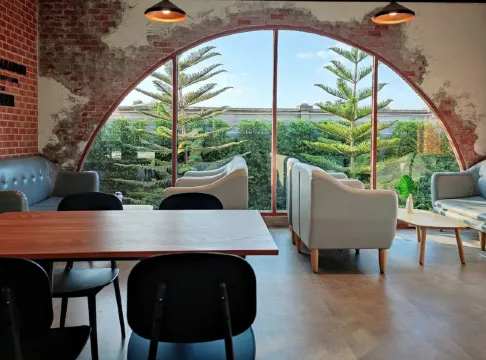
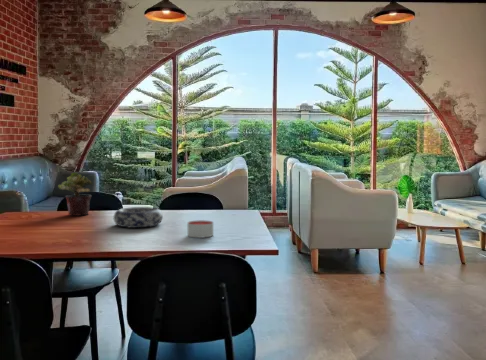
+ decorative bowl (138, 217)
+ potted plant (75, 193)
+ candle (200, 228)
